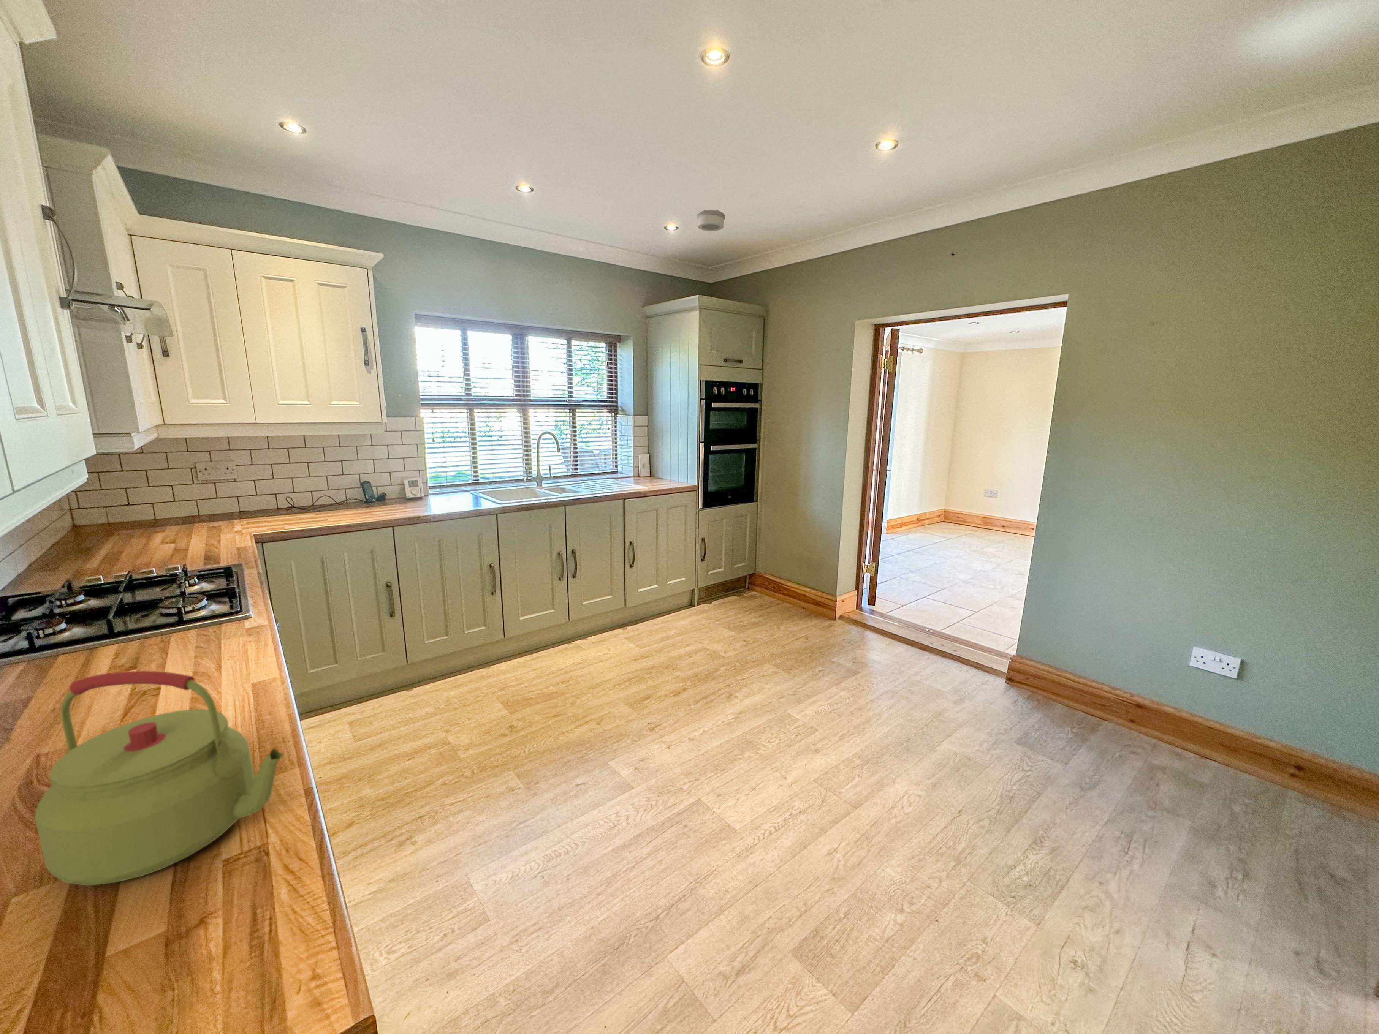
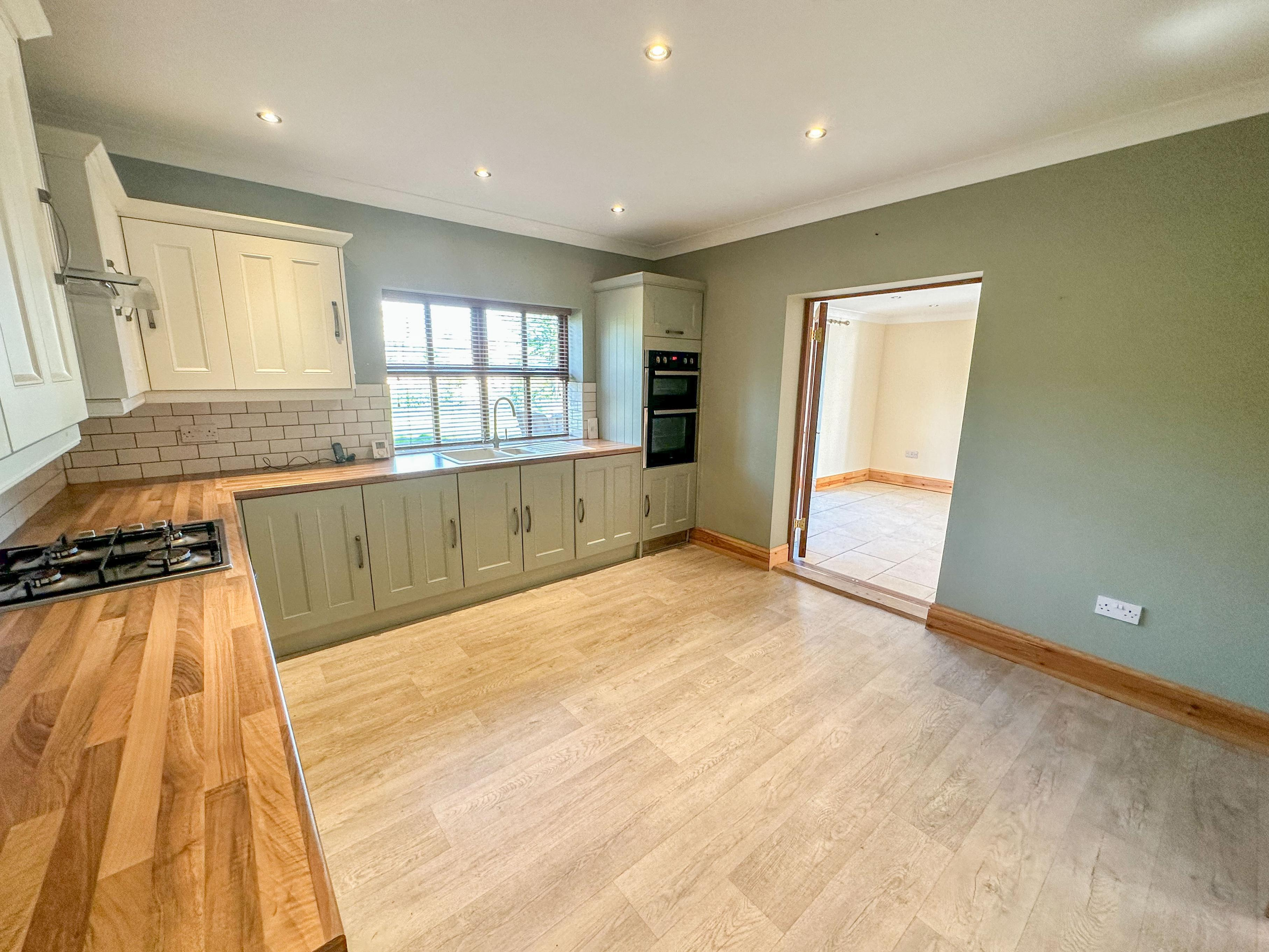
- smoke detector (711, 218)
- kettle (173, 753)
